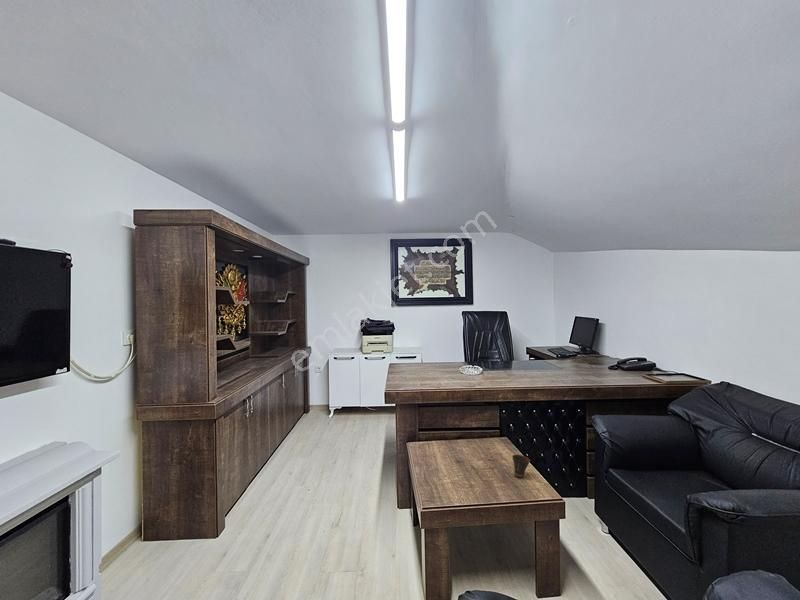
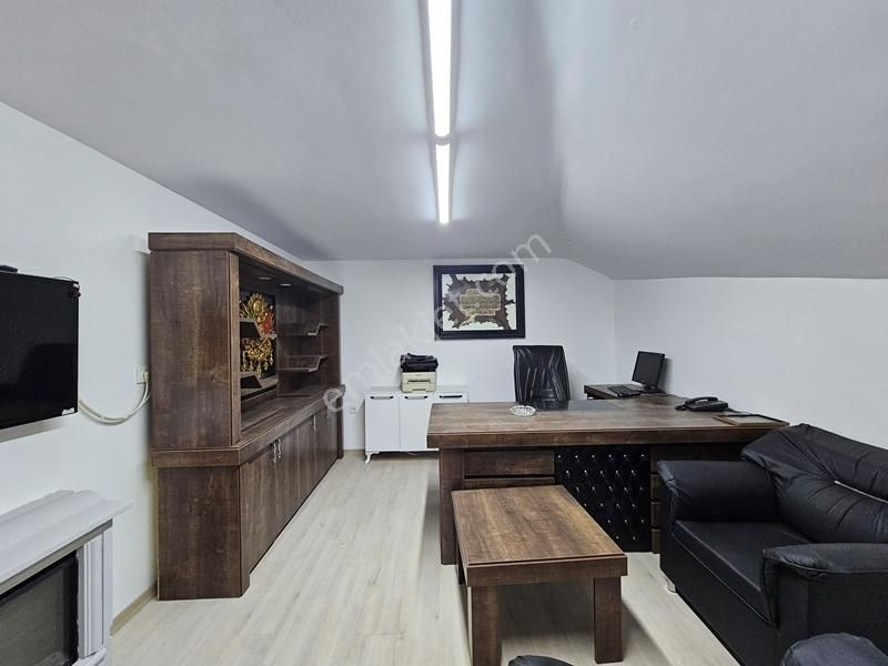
- cup (521, 466)
